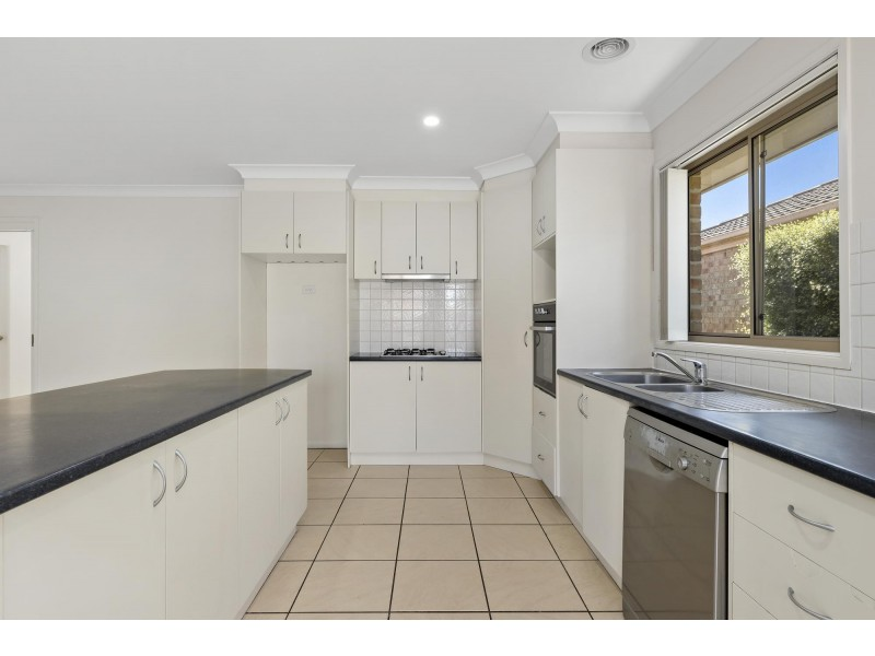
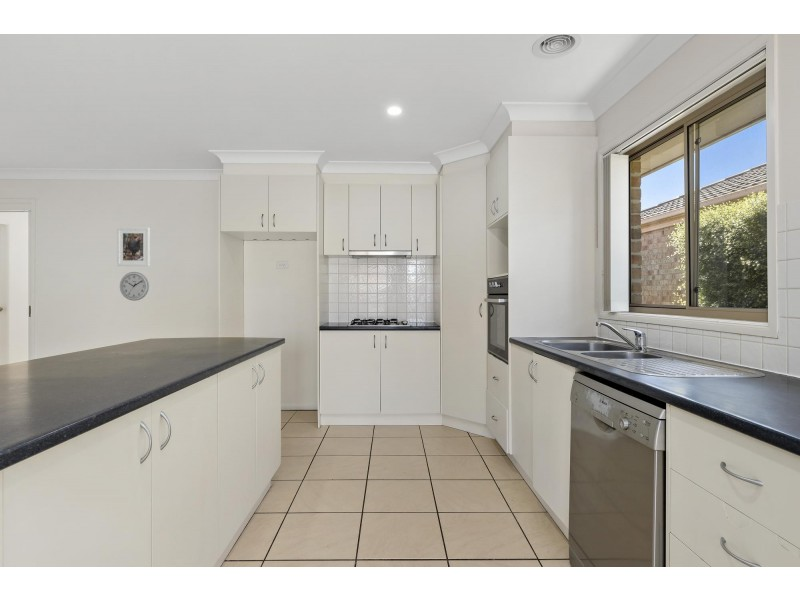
+ wall clock (133, 286)
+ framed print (133, 246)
